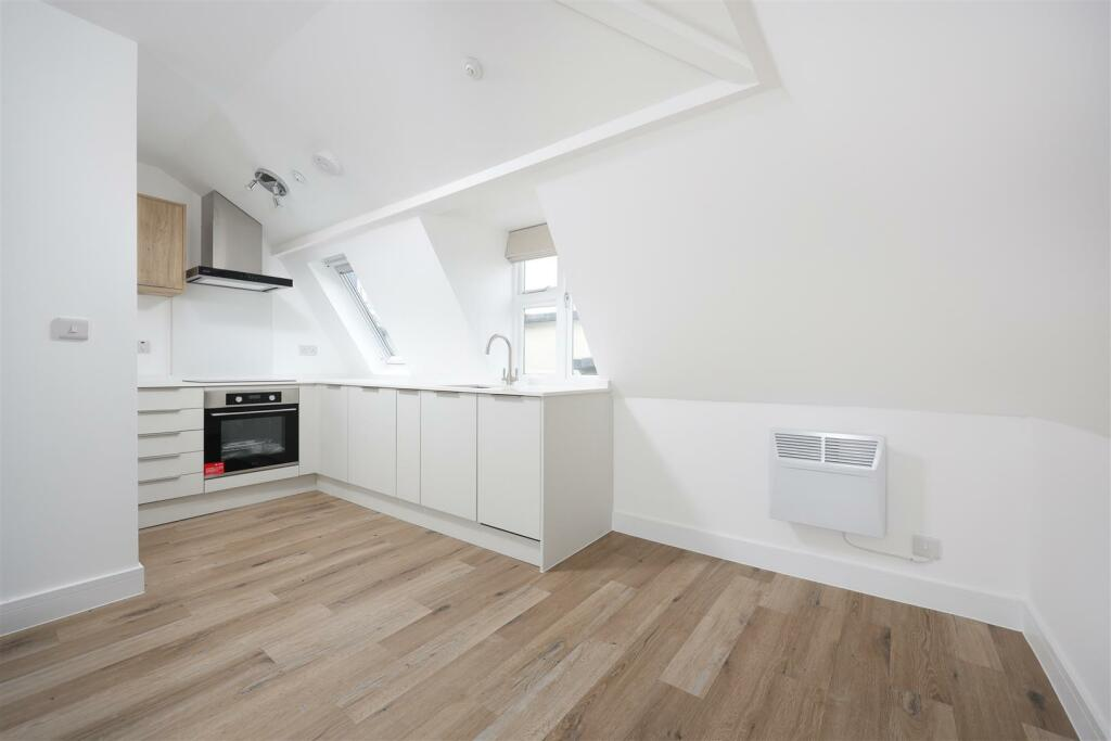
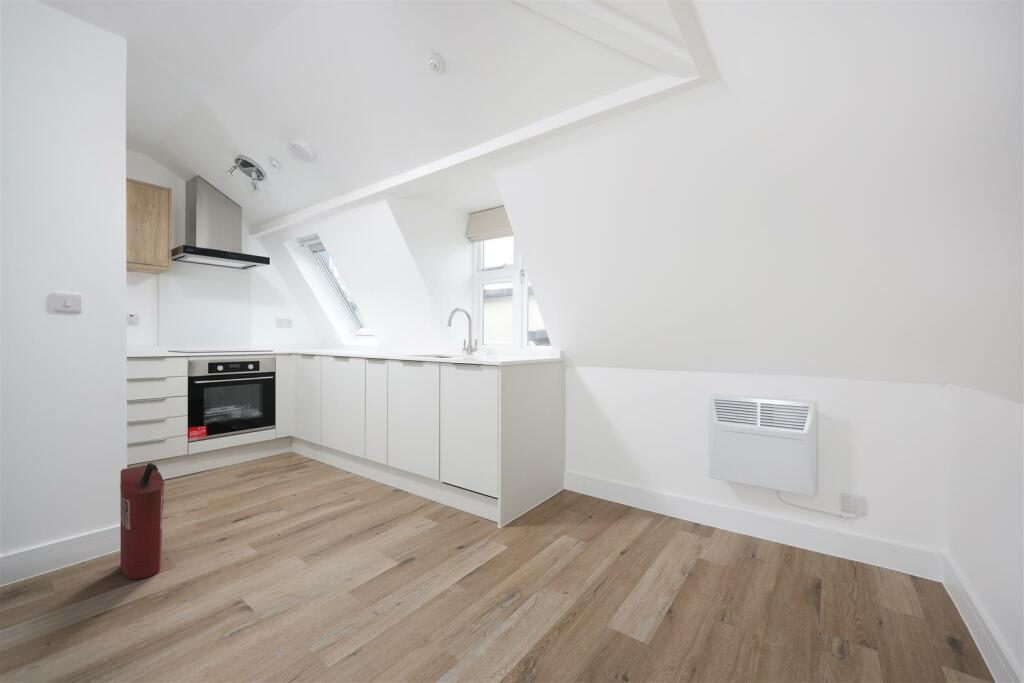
+ fire extinguisher (140, 513)
